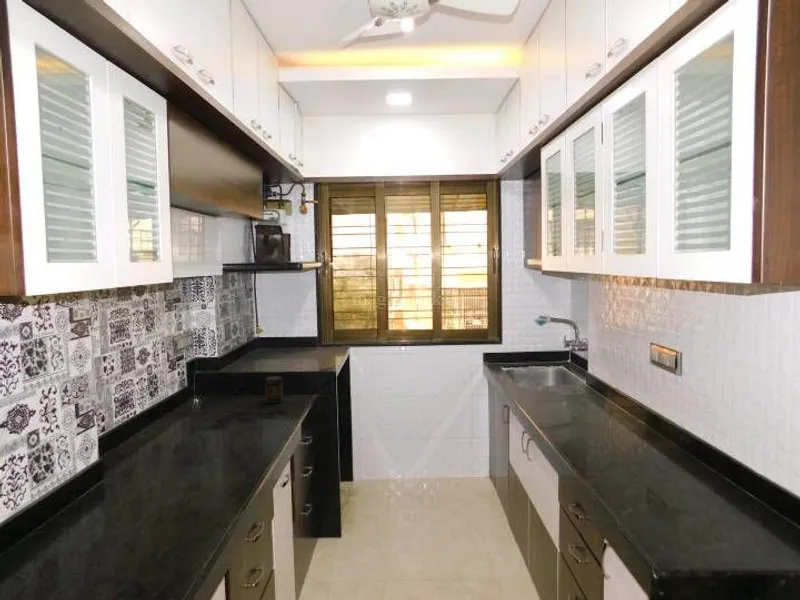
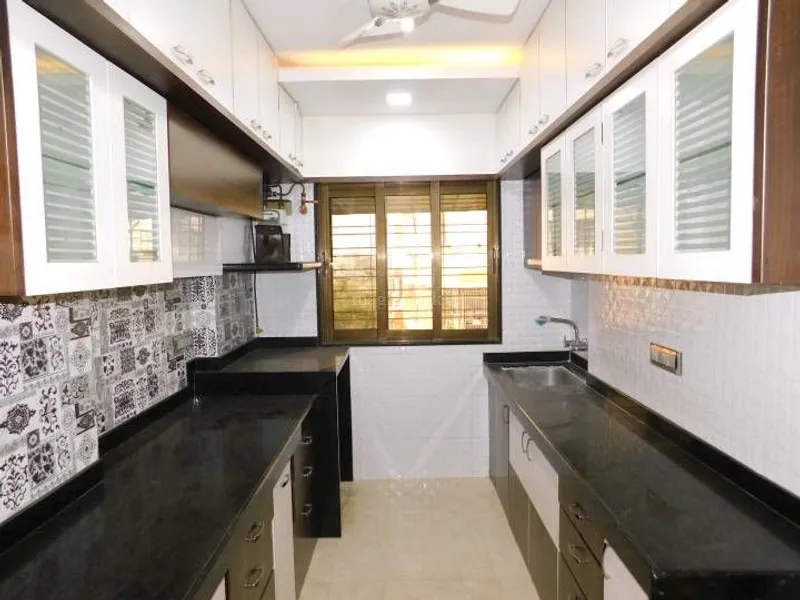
- jar (274, 389)
